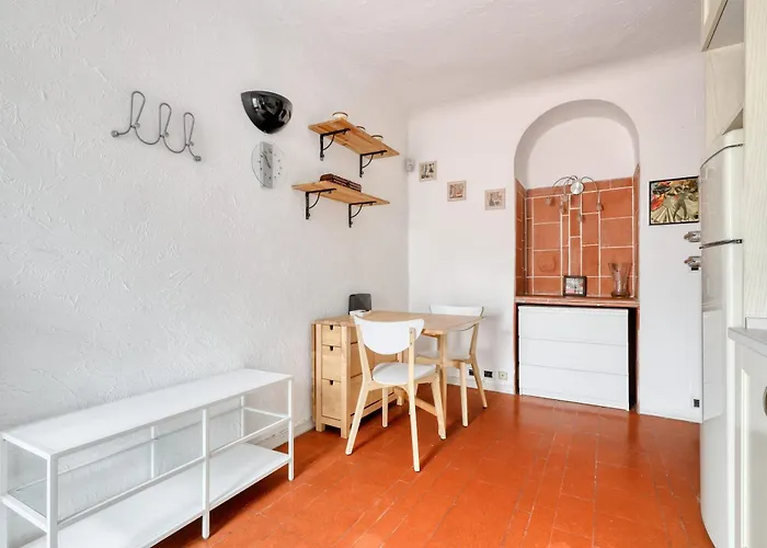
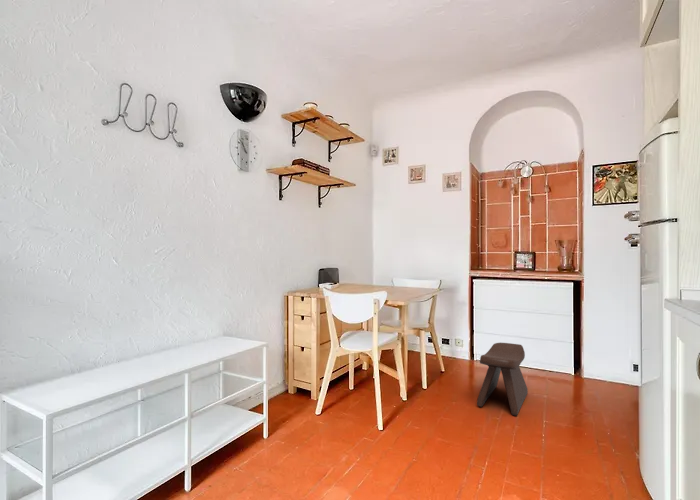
+ stool (503, 374)
